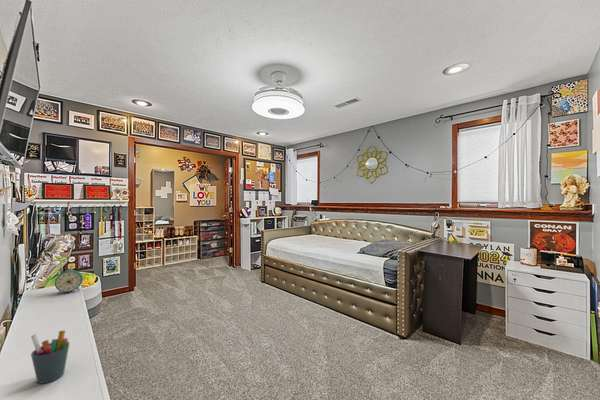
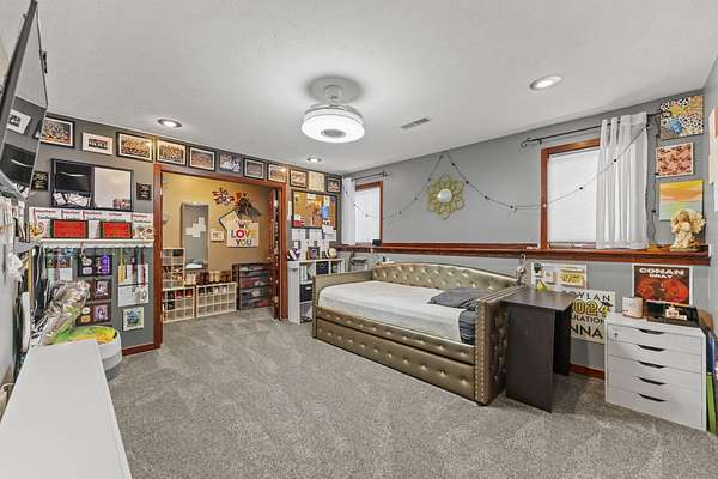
- alarm clock (69, 280)
- pen holder (51, 354)
